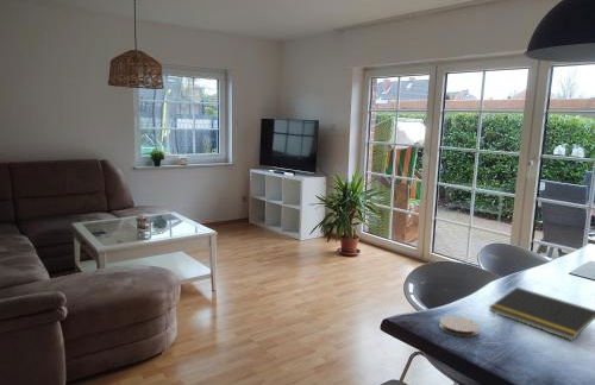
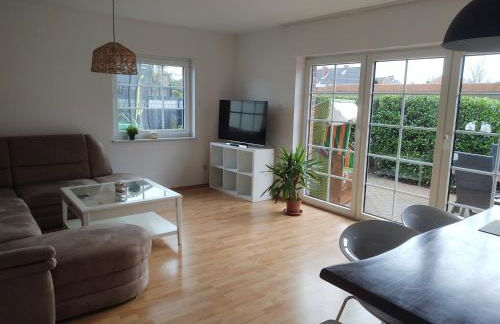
- notepad (541, 310)
- coaster (458, 326)
